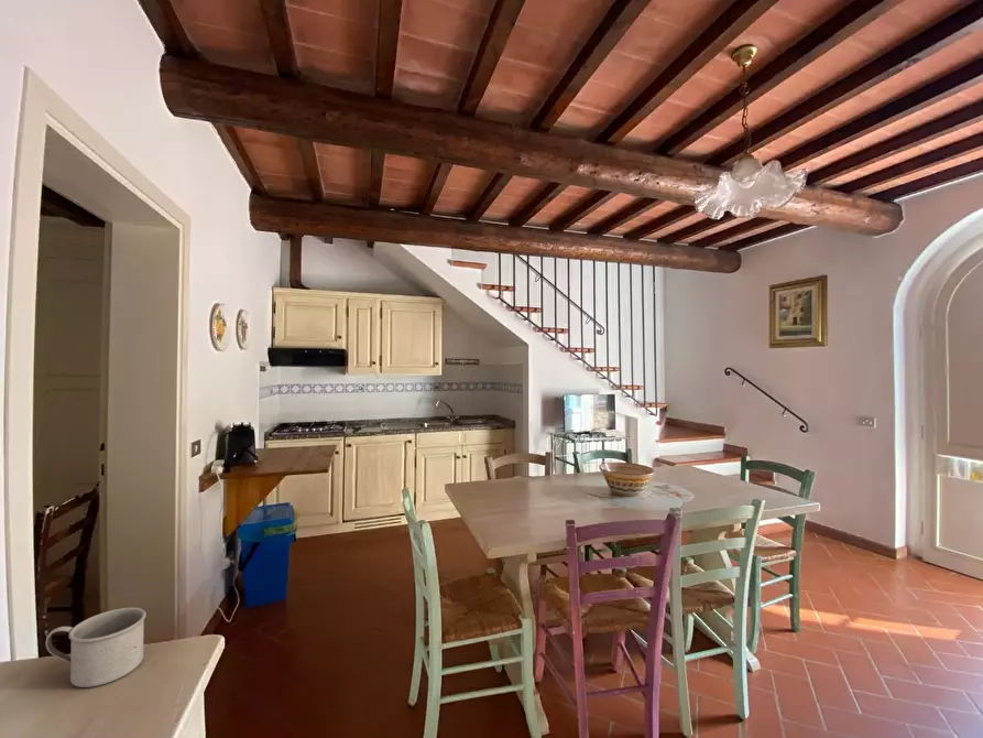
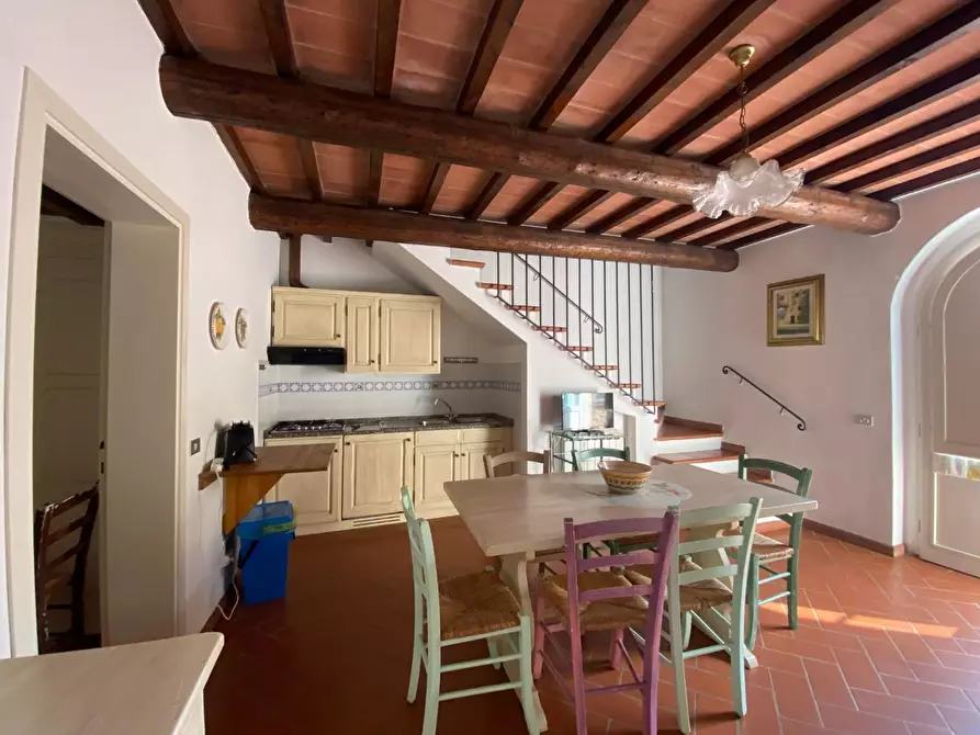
- mug (101, 645)
